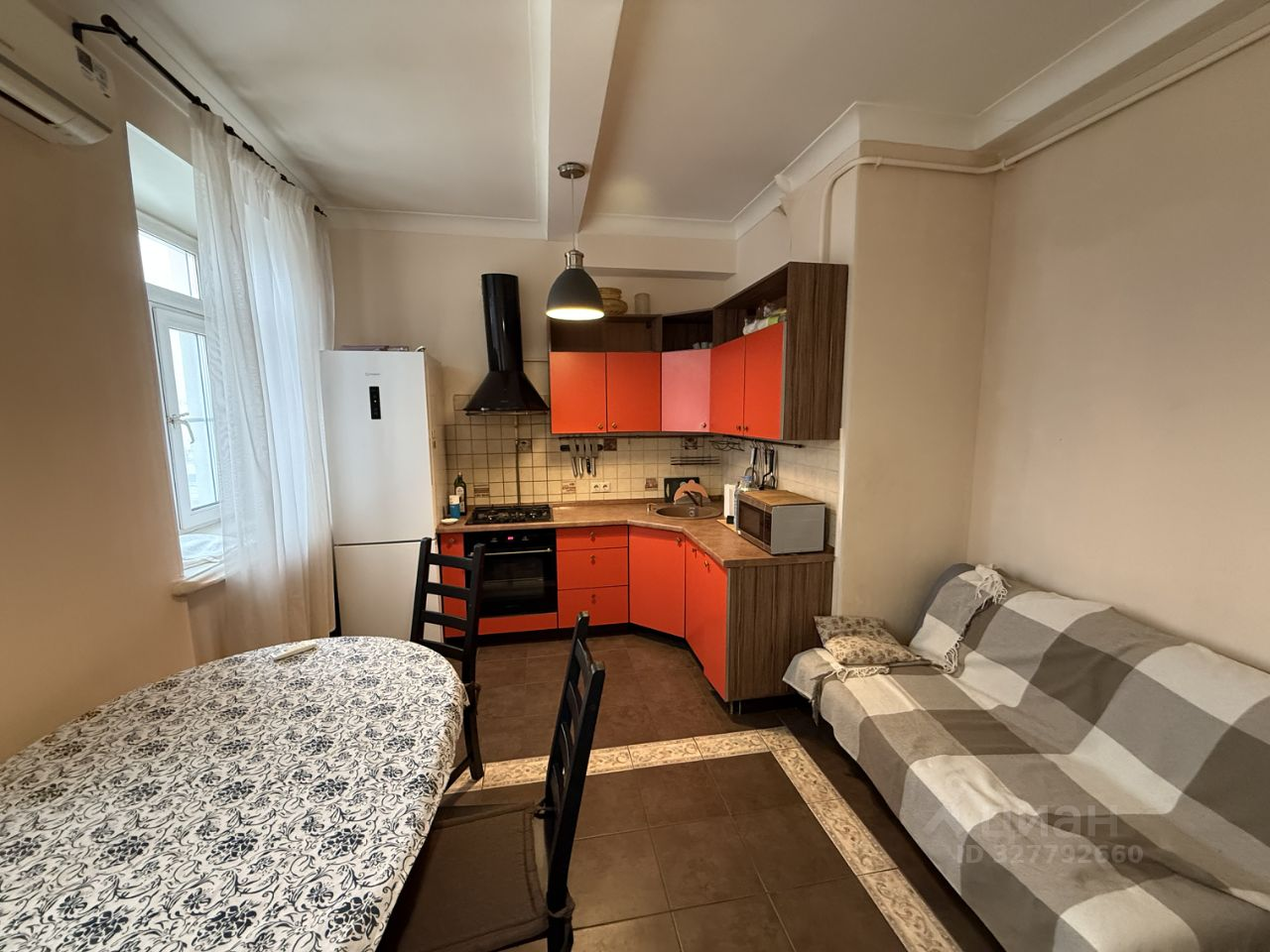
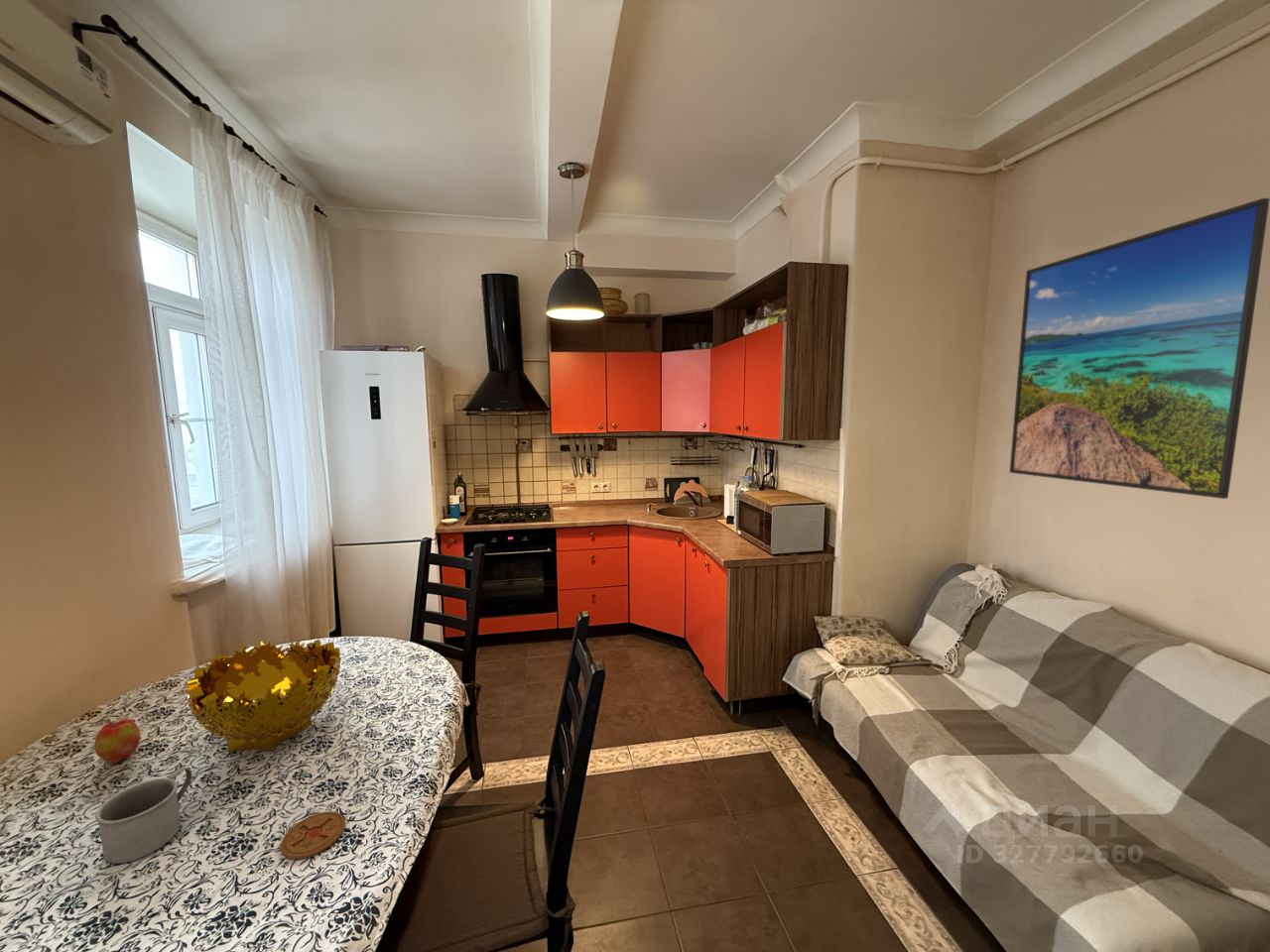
+ decorative bowl (271, 695)
+ apple (117, 738)
+ mug (146, 814)
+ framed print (1110, 365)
+ coaster (314, 834)
